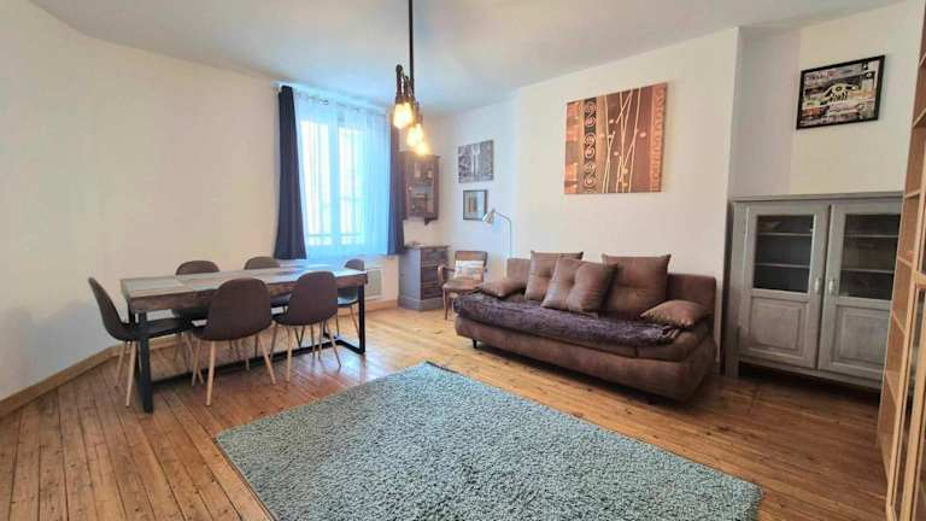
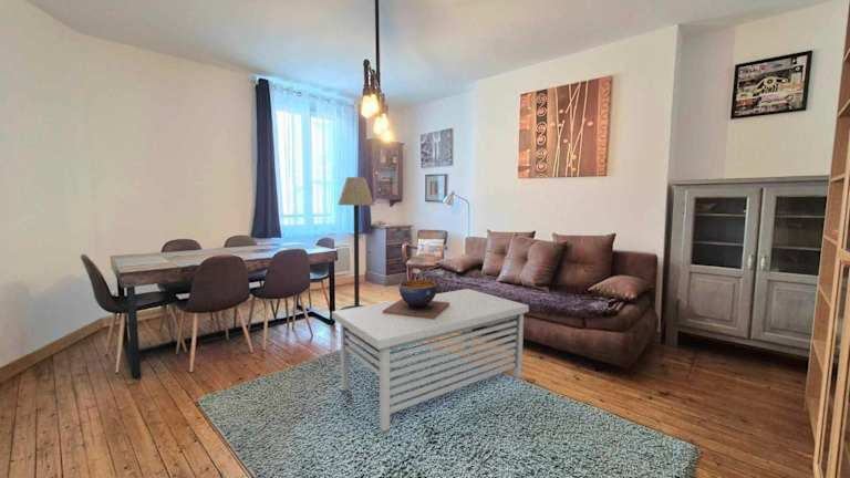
+ coffee table (433, 345)
+ decorative bowl (417, 295)
+ floor lamp (356, 246)
